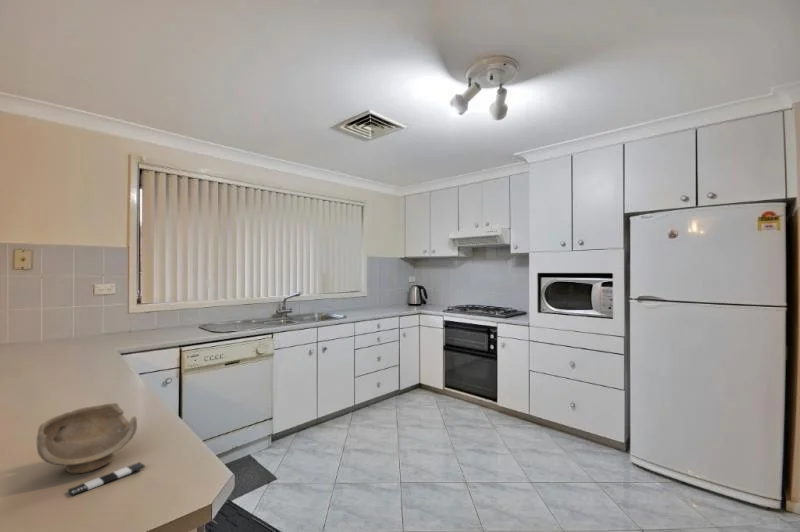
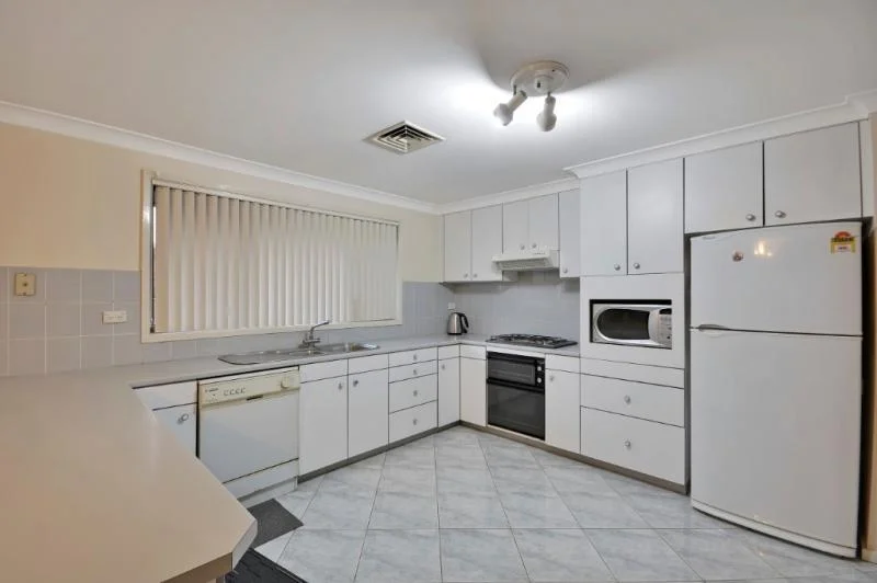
- bowl (92, 442)
